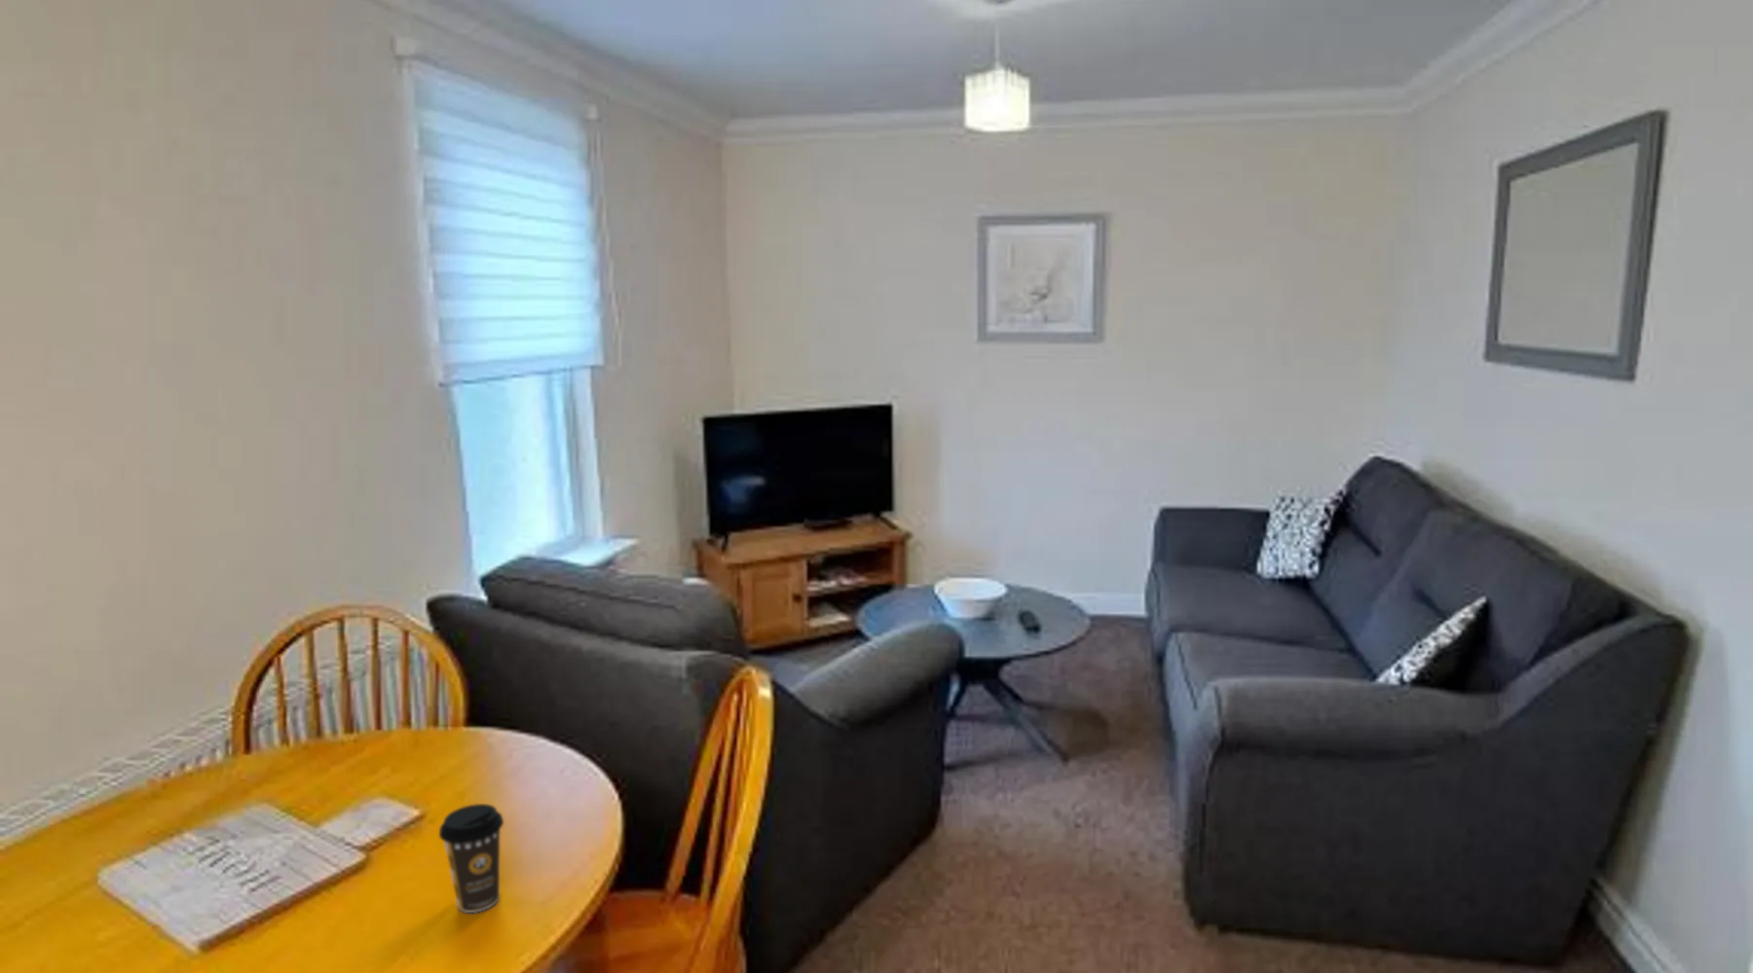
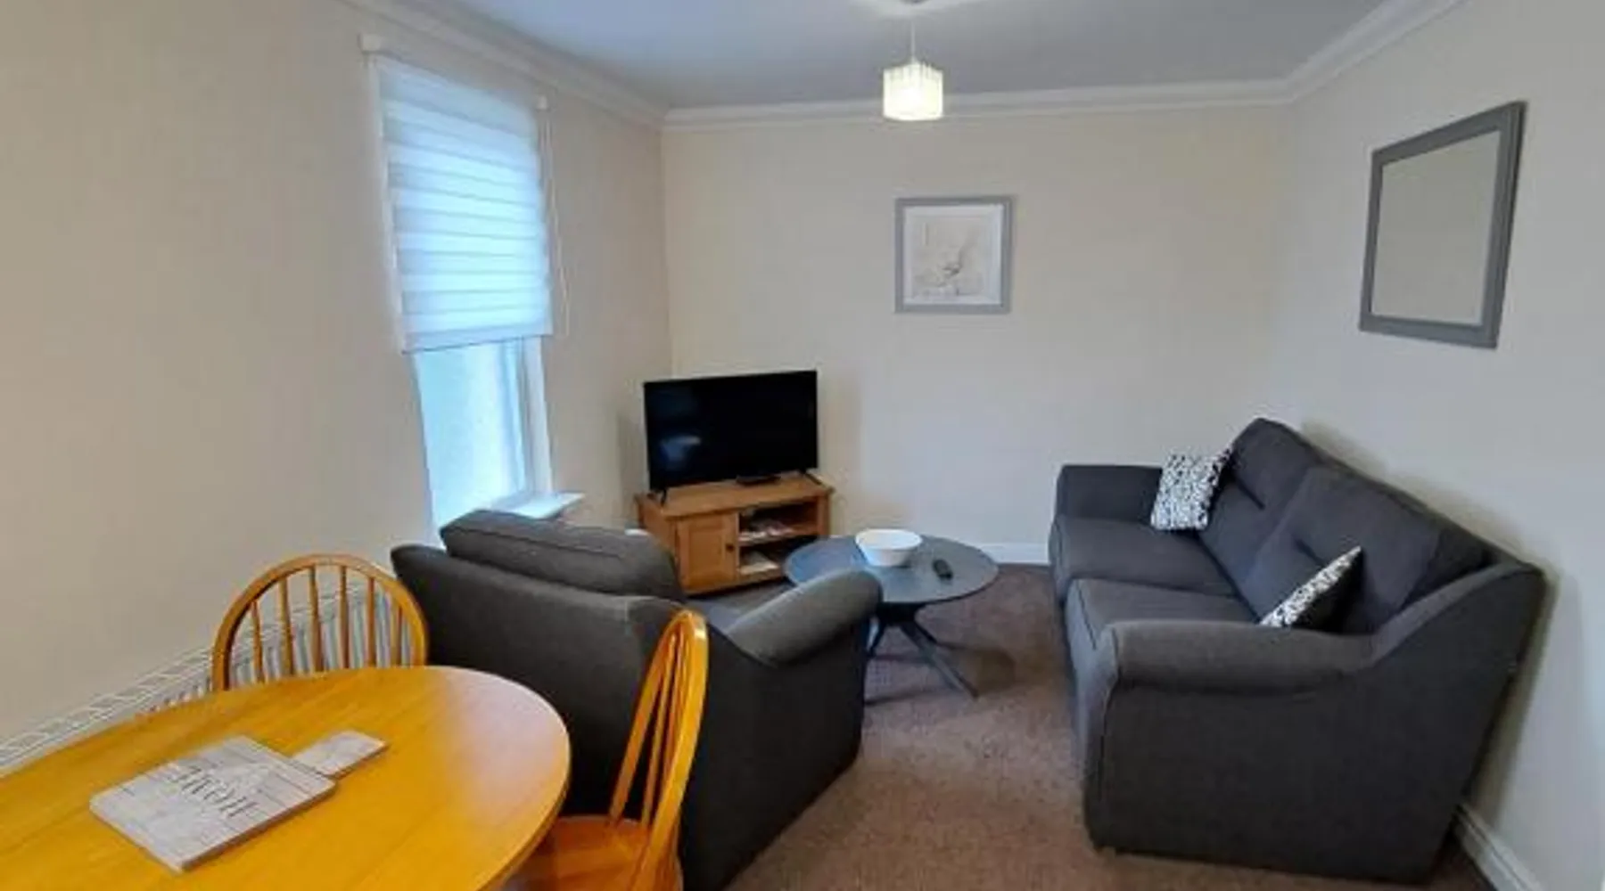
- coffee cup (475, 858)
